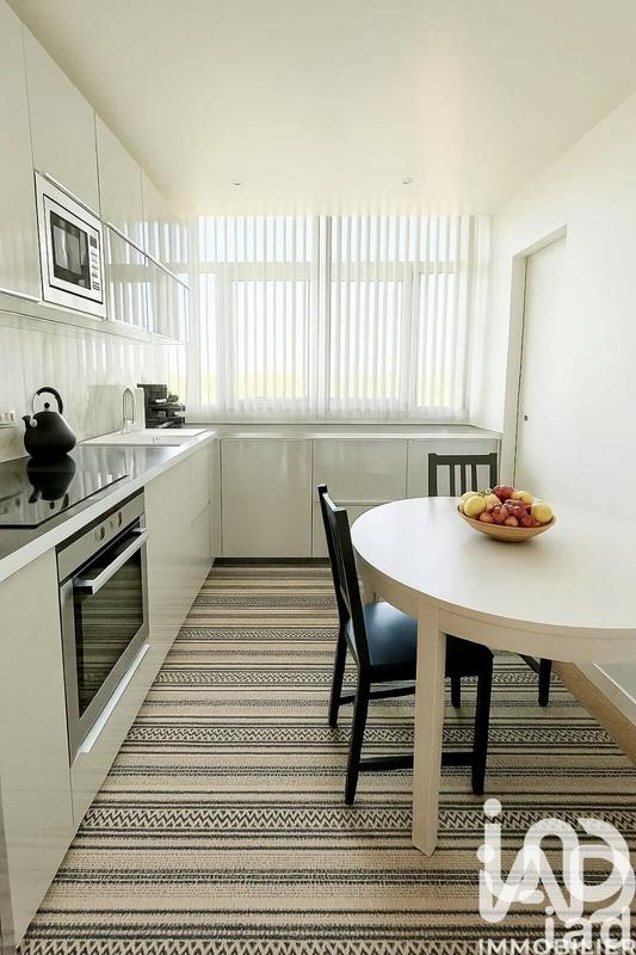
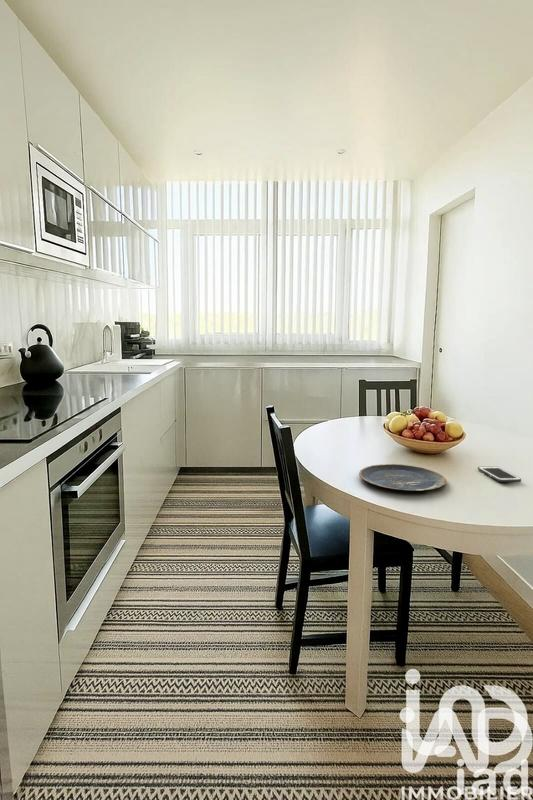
+ cell phone (498, 474)
+ plate (401, 477)
